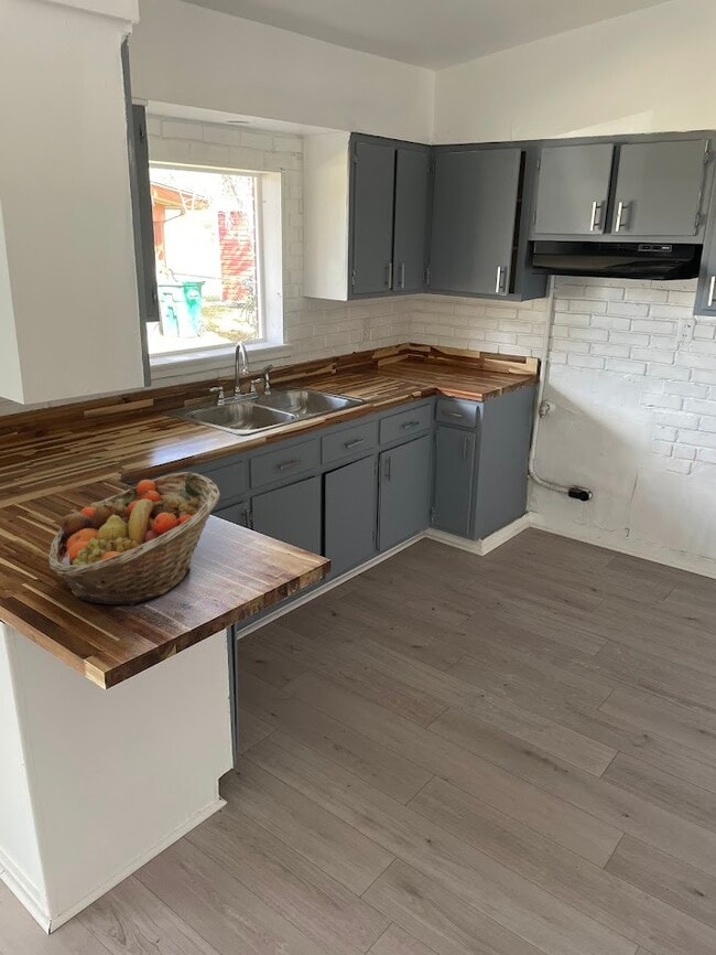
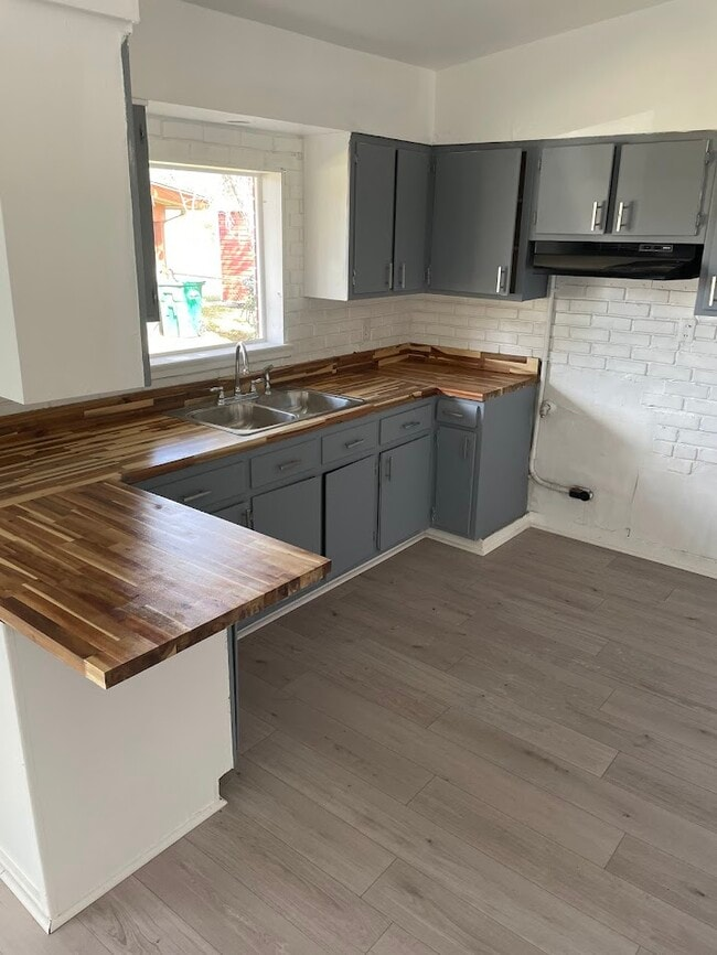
- fruit basket (135, 533)
